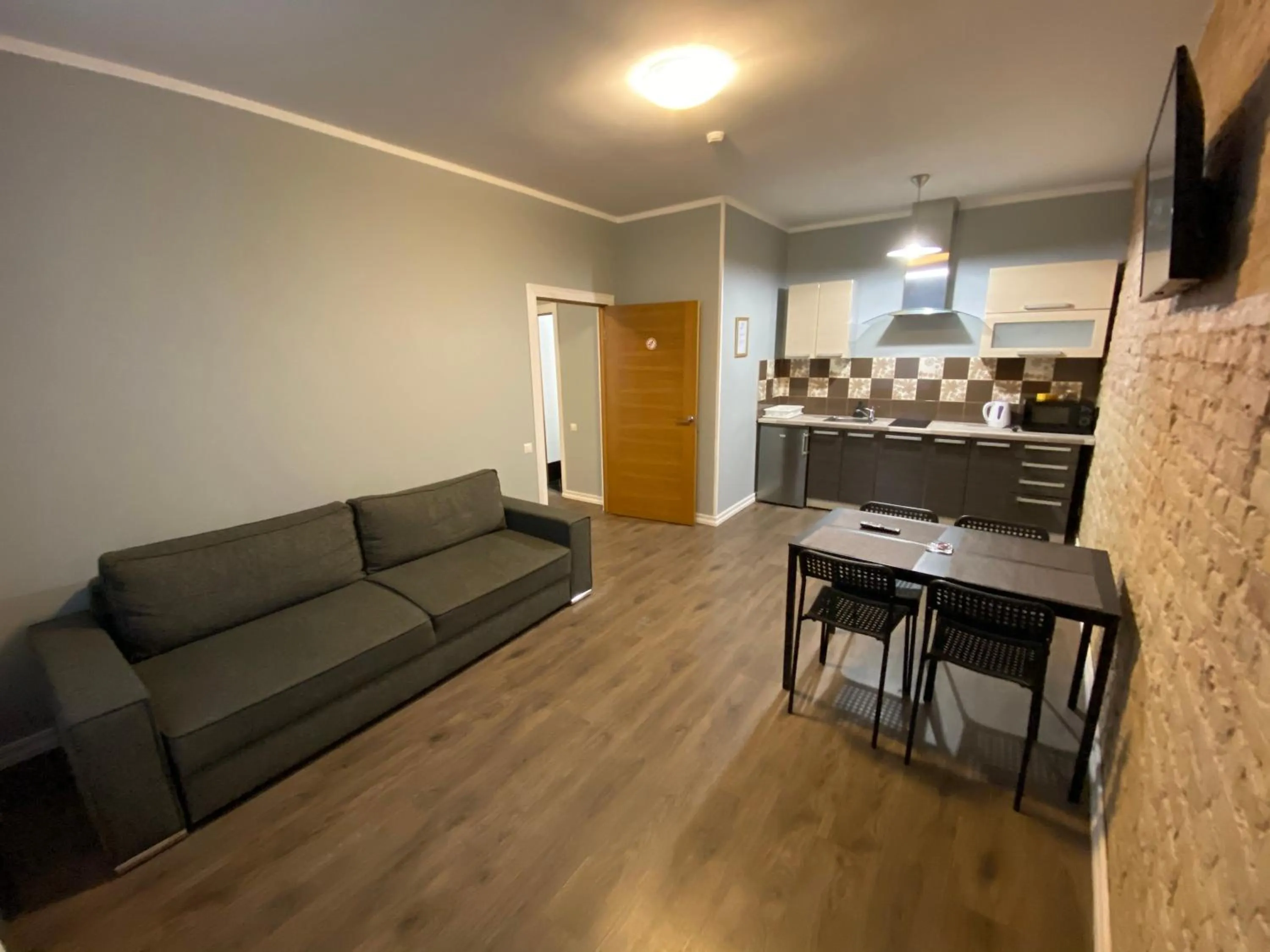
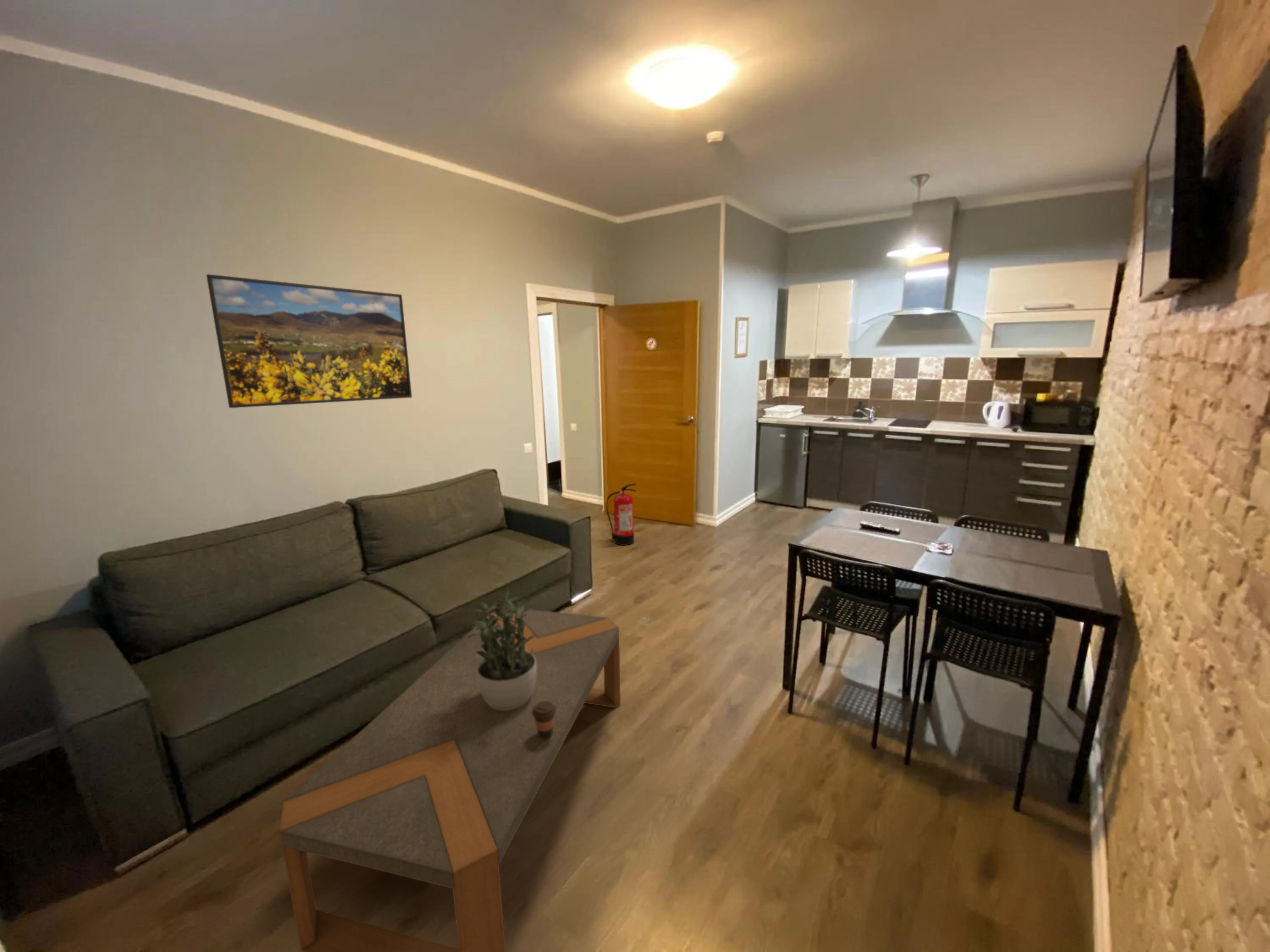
+ coffee cup (544, 720)
+ potted plant (501, 647)
+ coffee table (496, 743)
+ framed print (324, 345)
+ fire extinguisher (621, 513)
